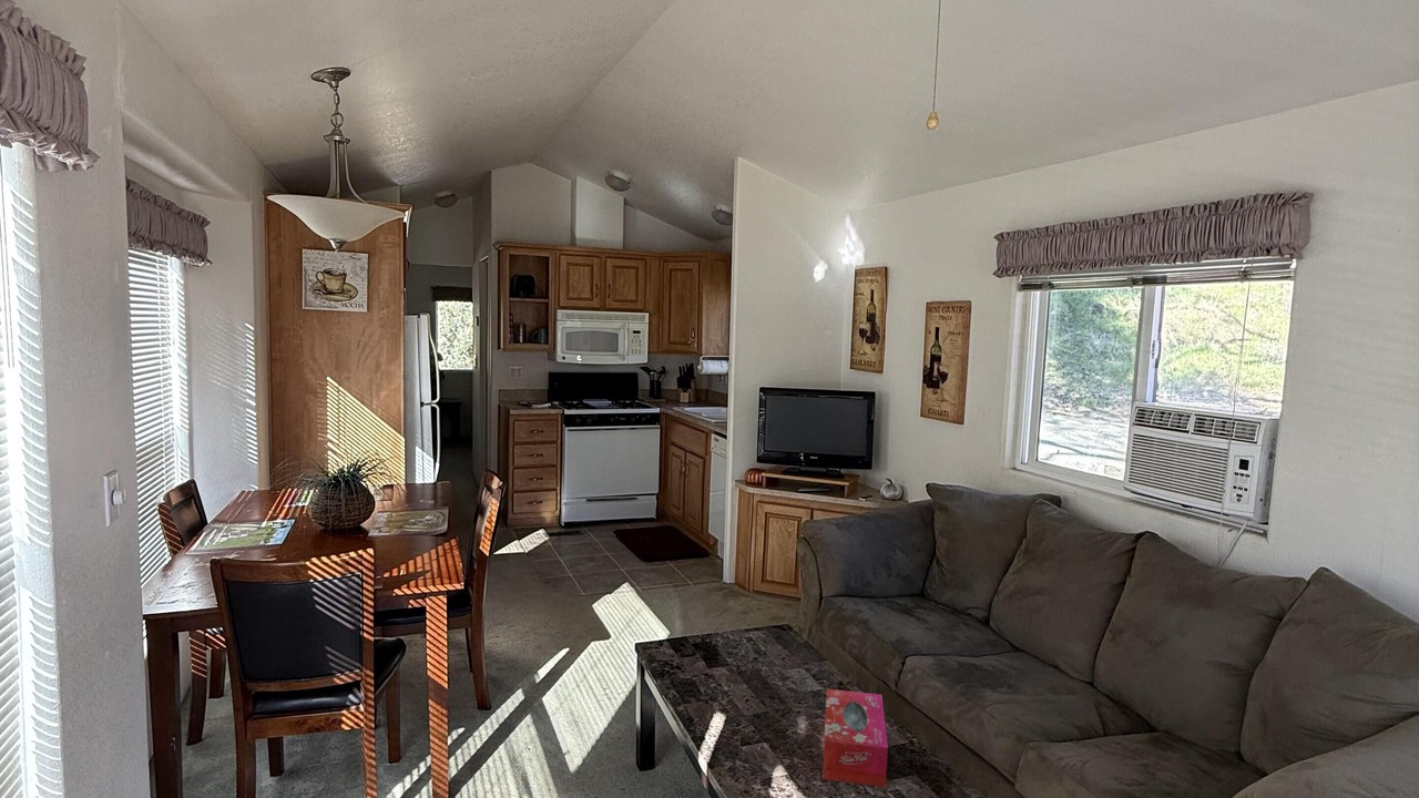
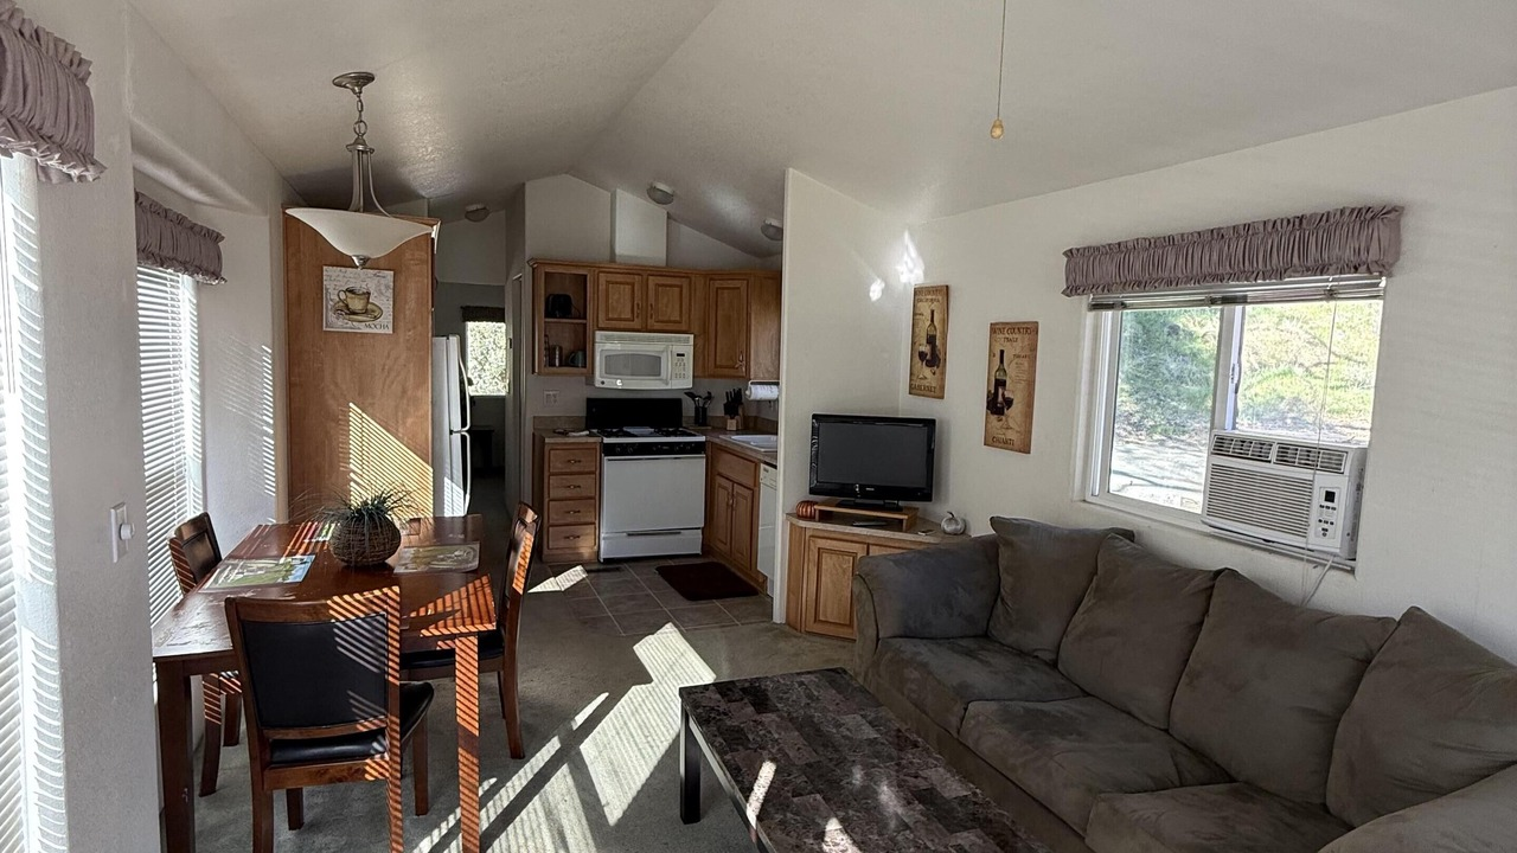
- tissue box (854, 734)
